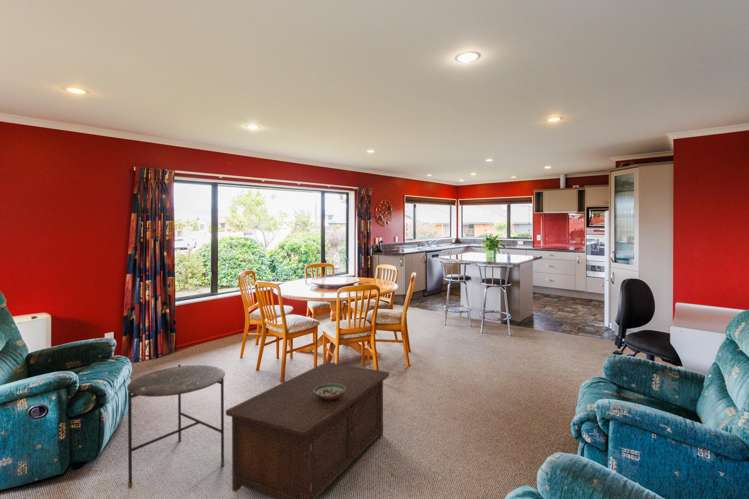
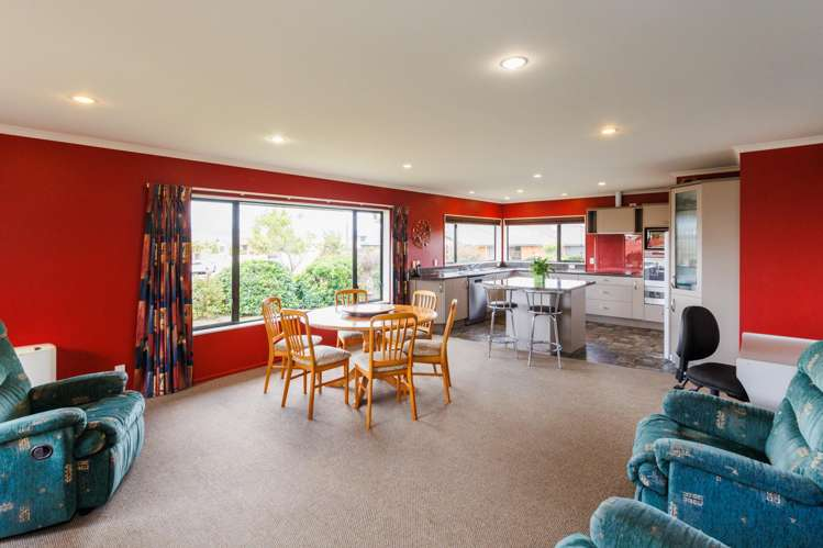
- side table (178, 421)
- cabinet (318, 425)
- decorative bowl (329, 392)
